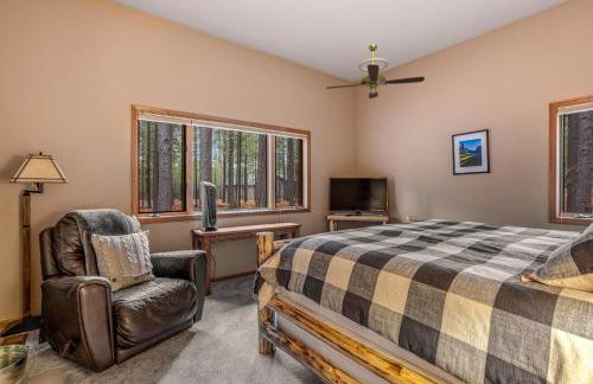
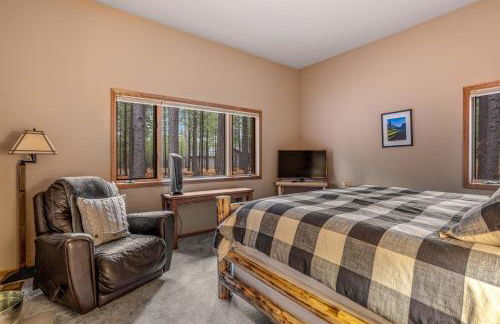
- ceiling fan (372, 71)
